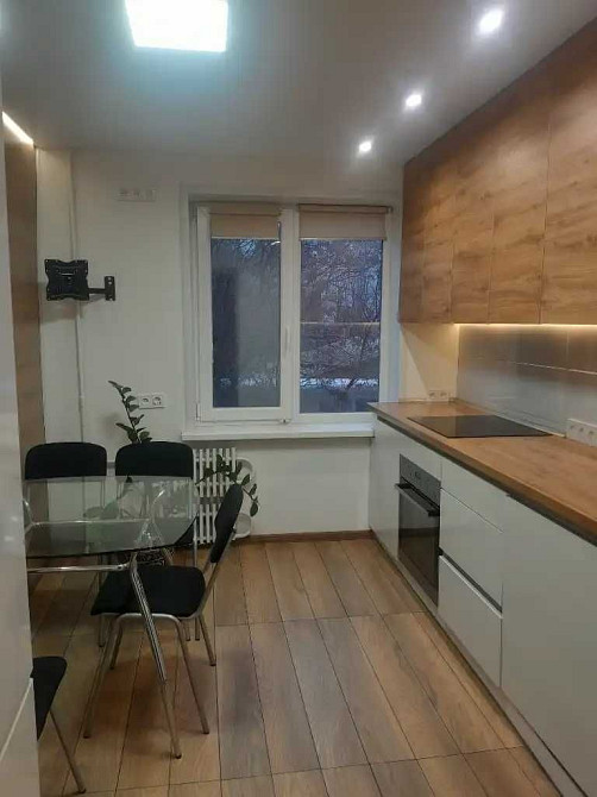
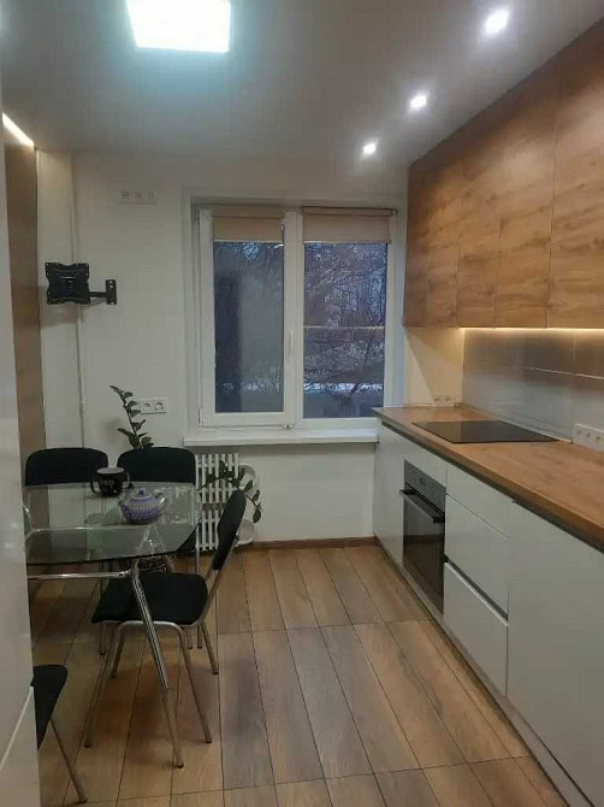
+ mug (111, 482)
+ teapot (142, 505)
